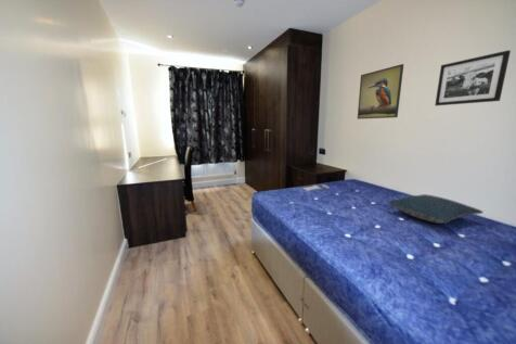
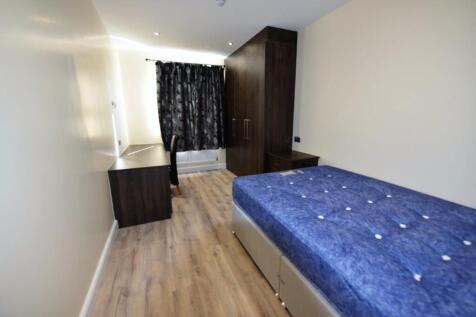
- pillow (431, 207)
- picture frame (467, 81)
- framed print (377, 94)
